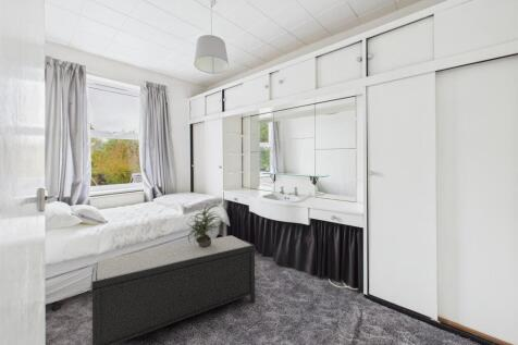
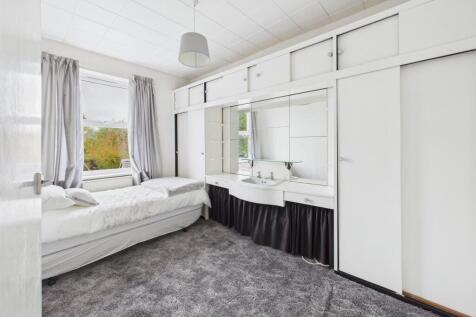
- potted plant (206, 225)
- bench (182, 283)
